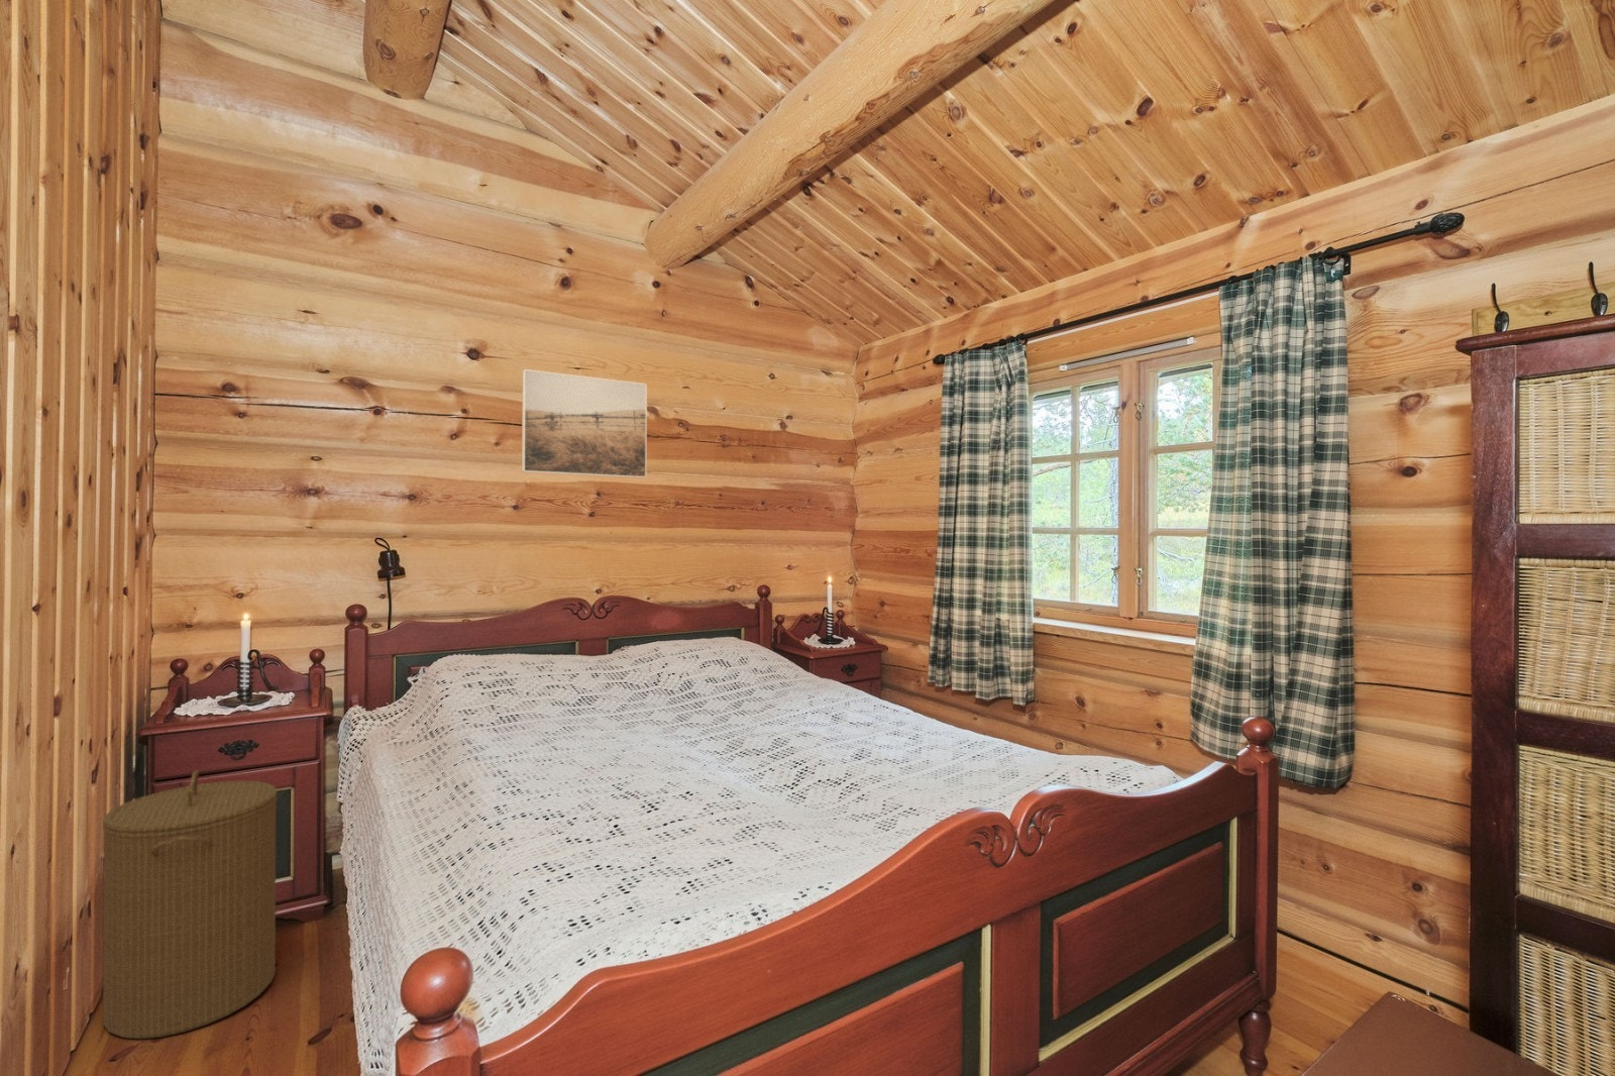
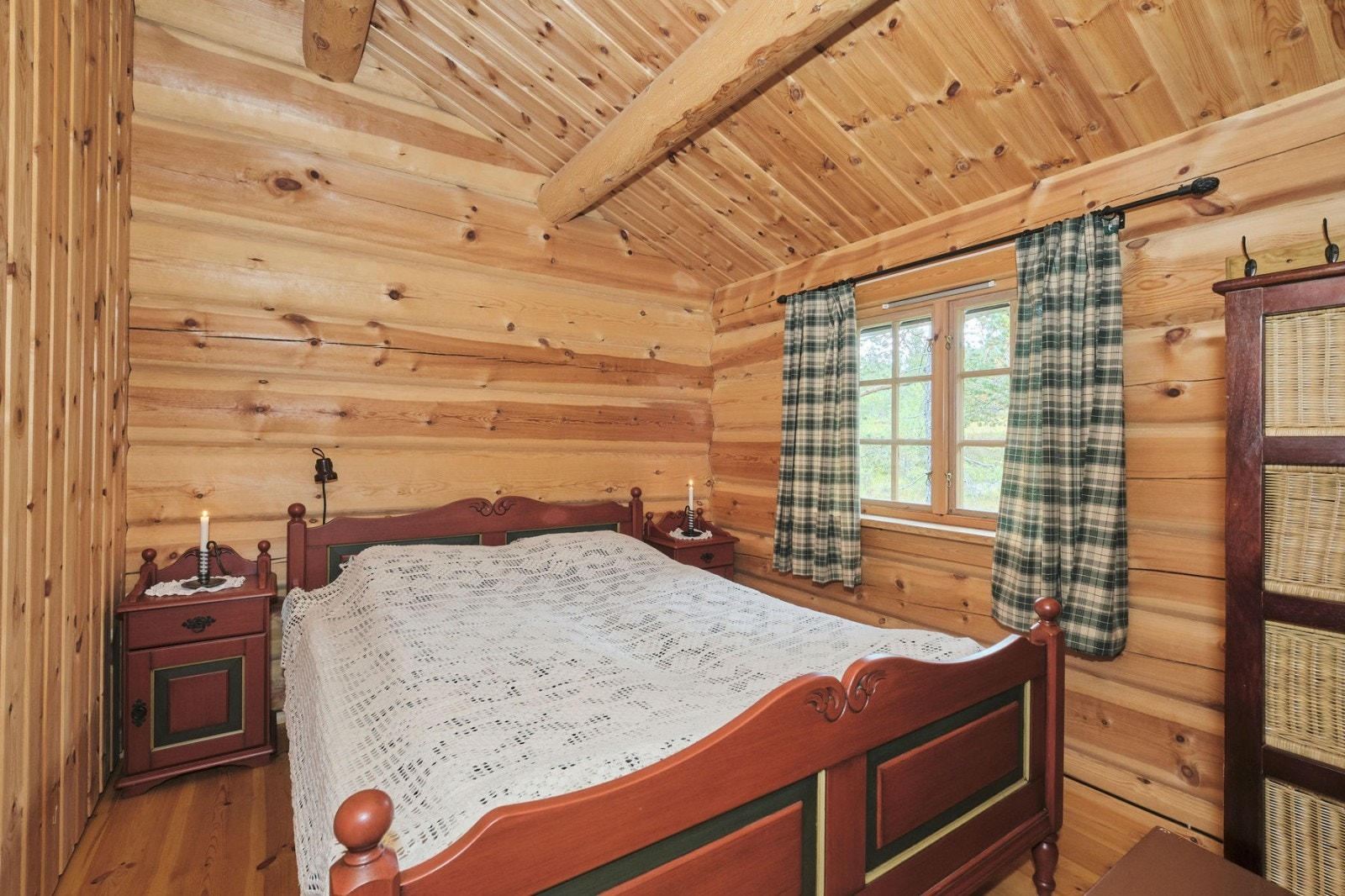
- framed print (586, 426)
- laundry hamper (193, 883)
